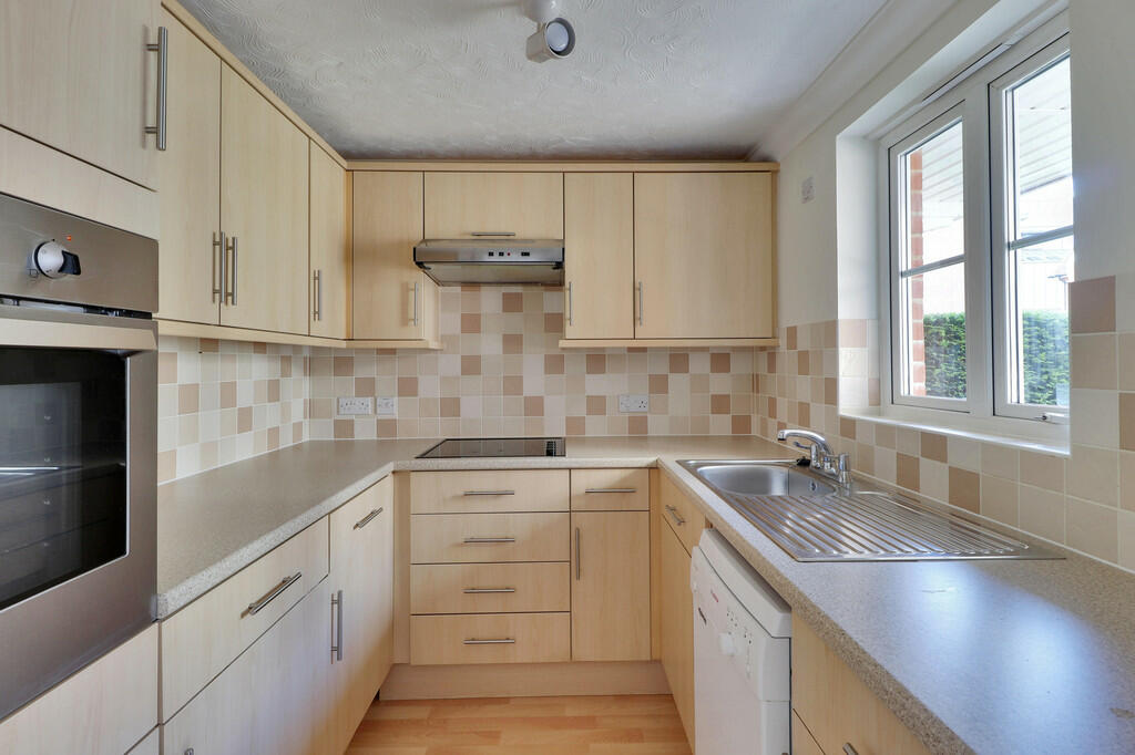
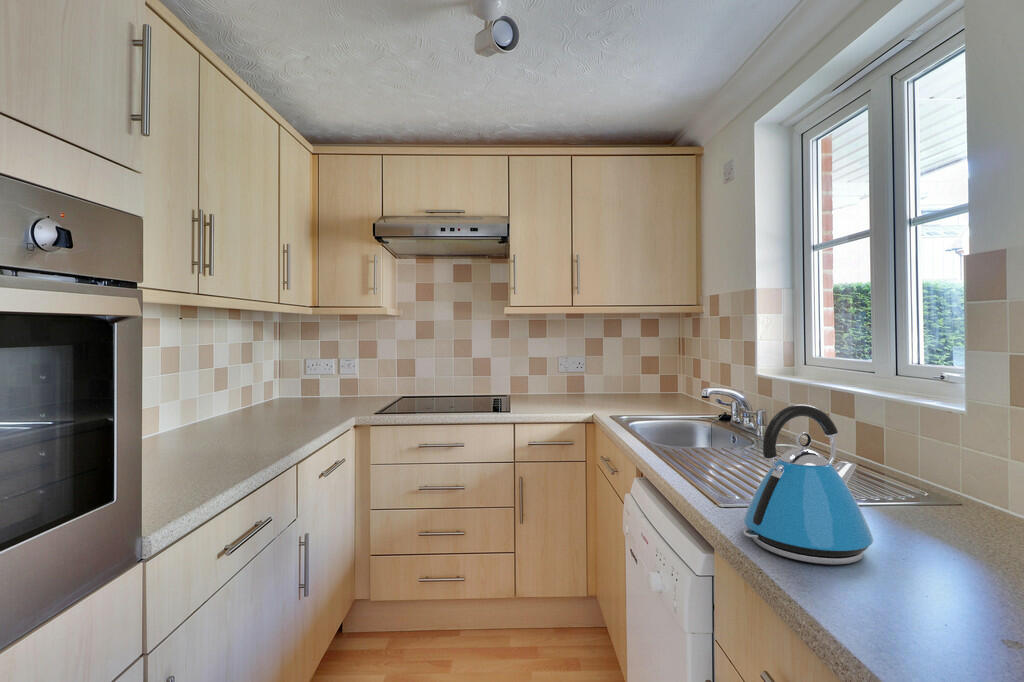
+ kettle (800, 474)
